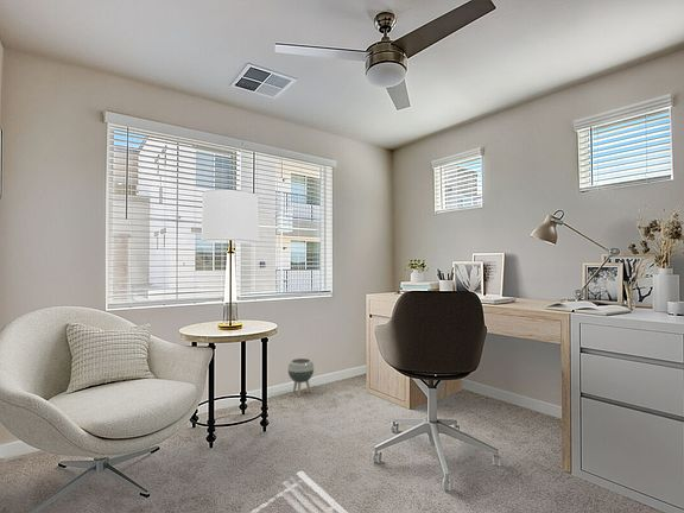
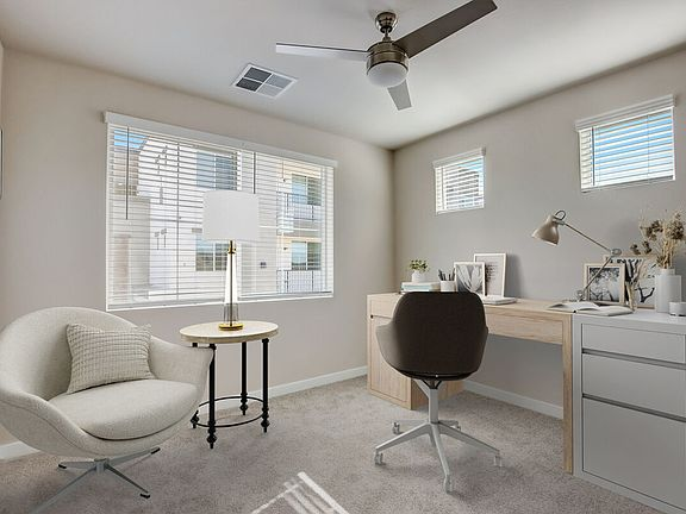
- planter (300, 376)
